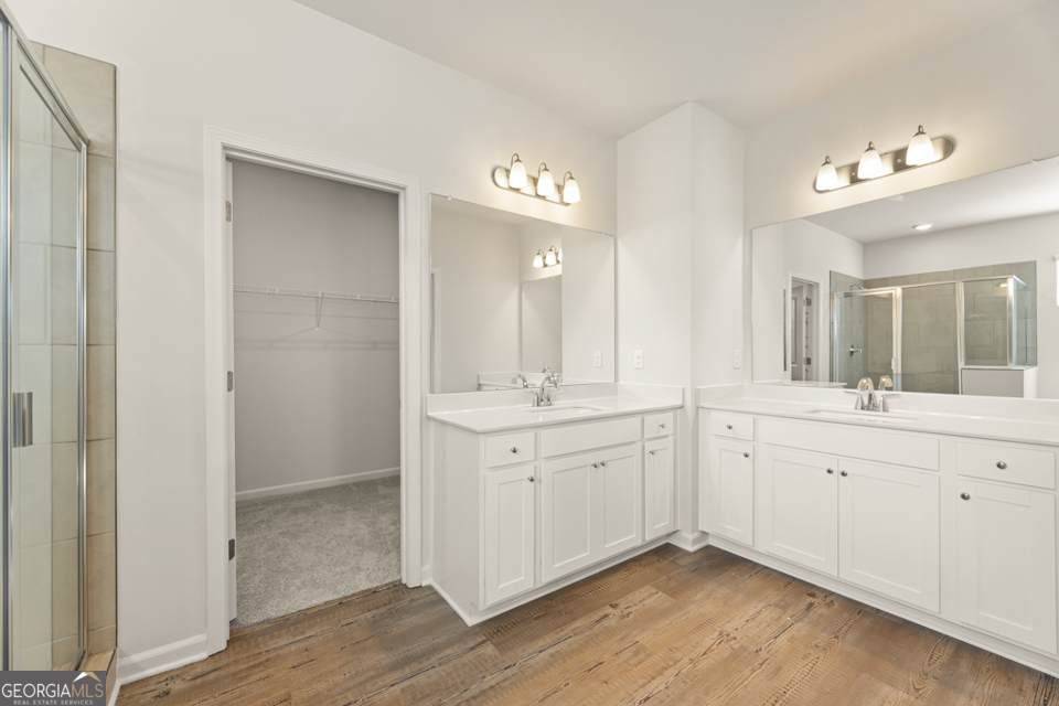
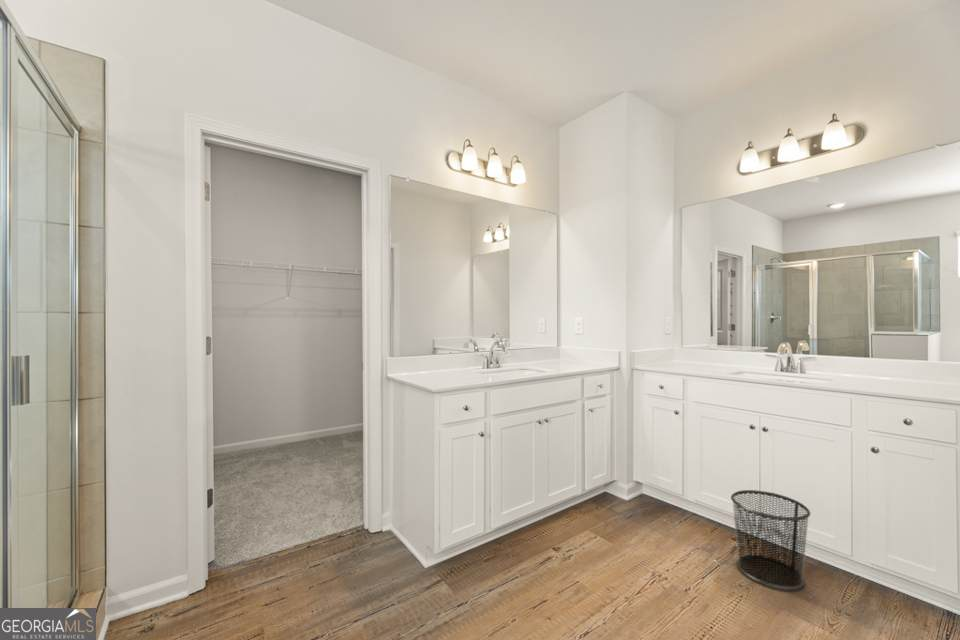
+ waste bin (769, 537)
